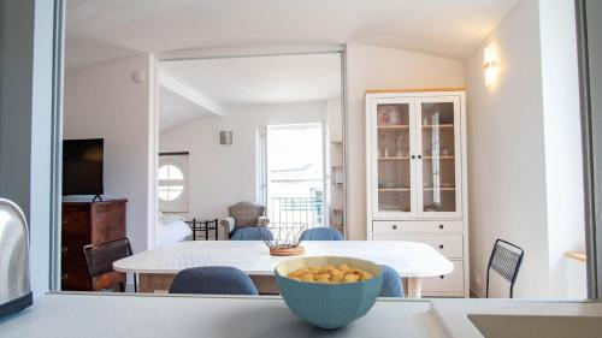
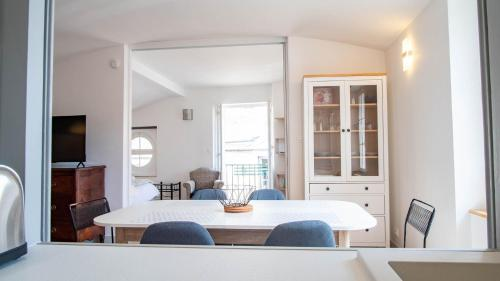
- cereal bowl (329, 295)
